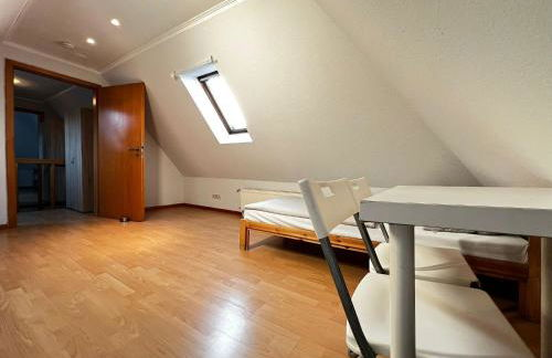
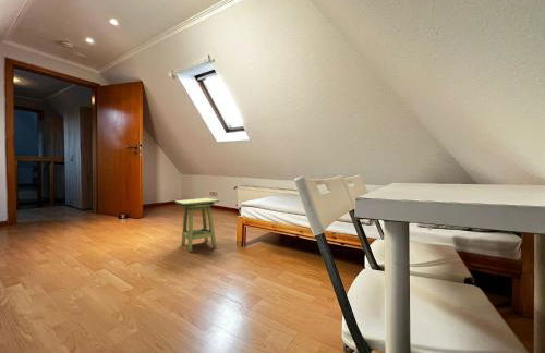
+ side table (192, 222)
